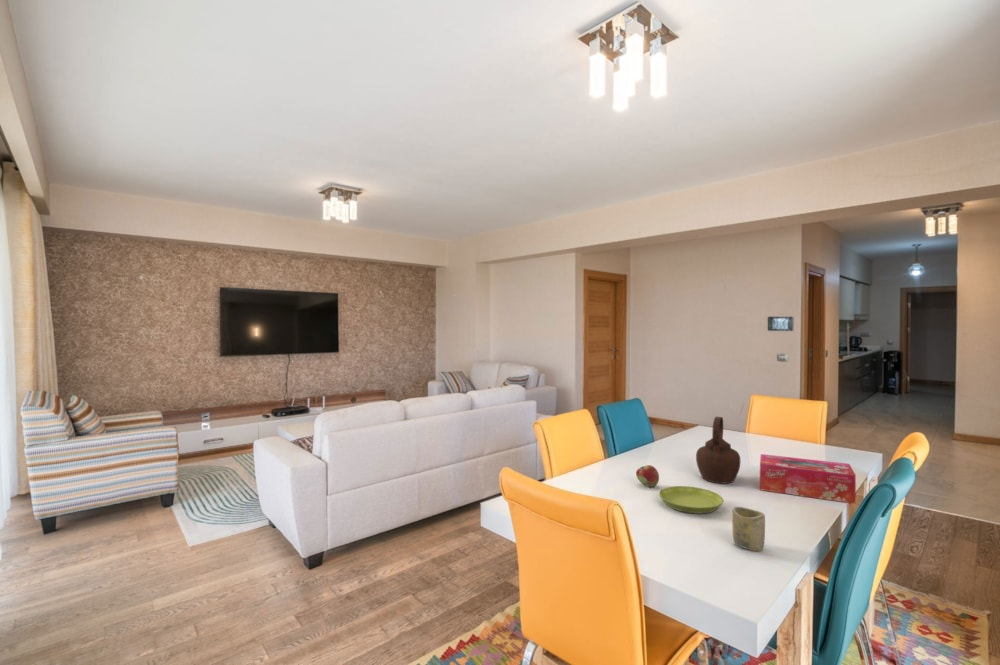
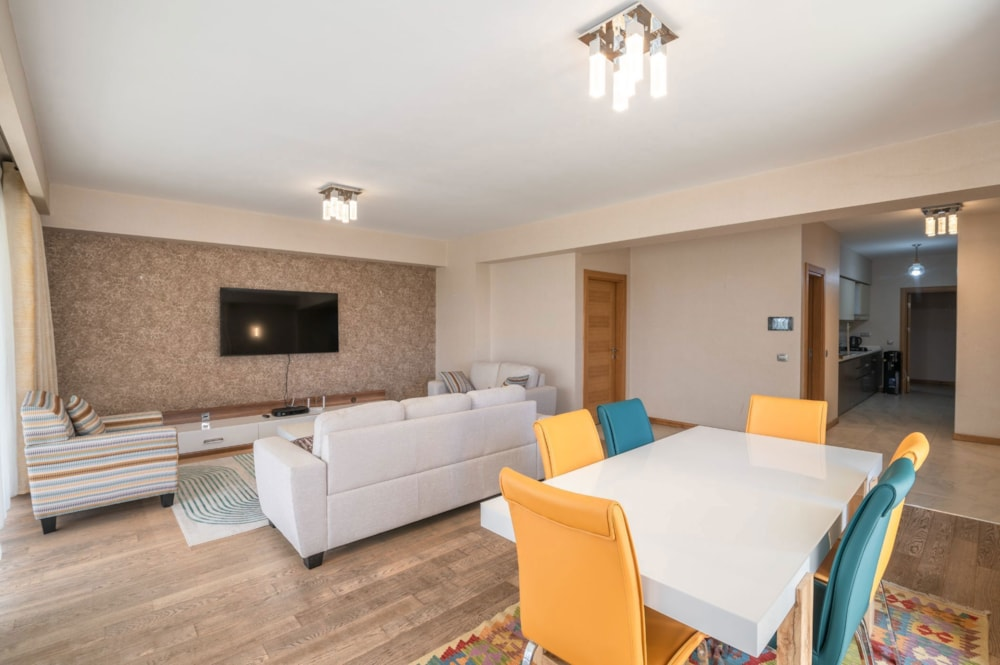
- saucer (690, 500)
- fruit (647, 475)
- cup (748, 528)
- teapot (718, 447)
- tissue box (804, 476)
